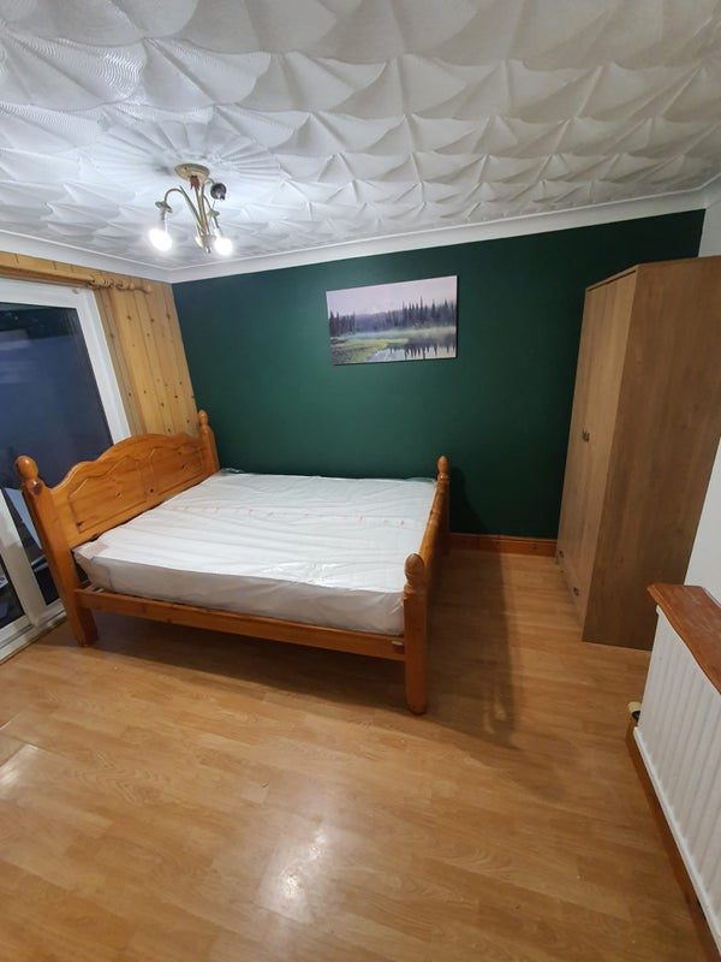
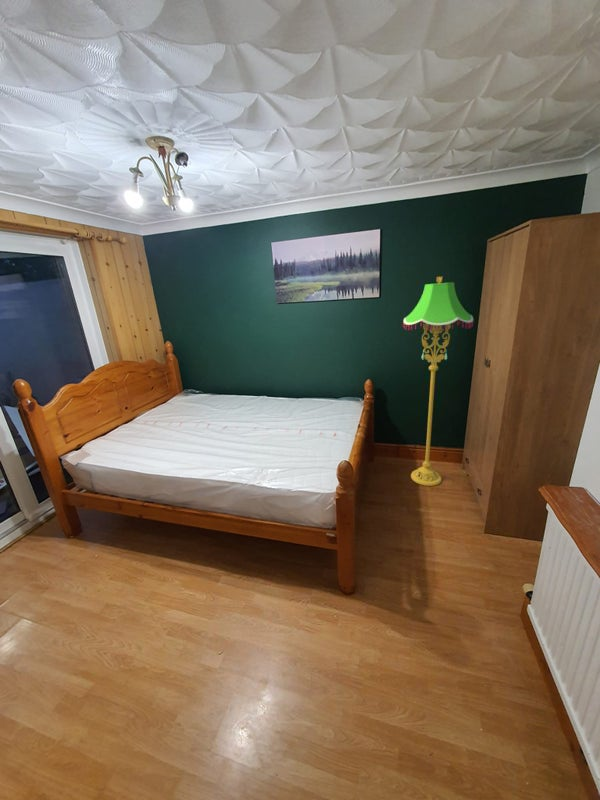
+ floor lamp (432, 387)
